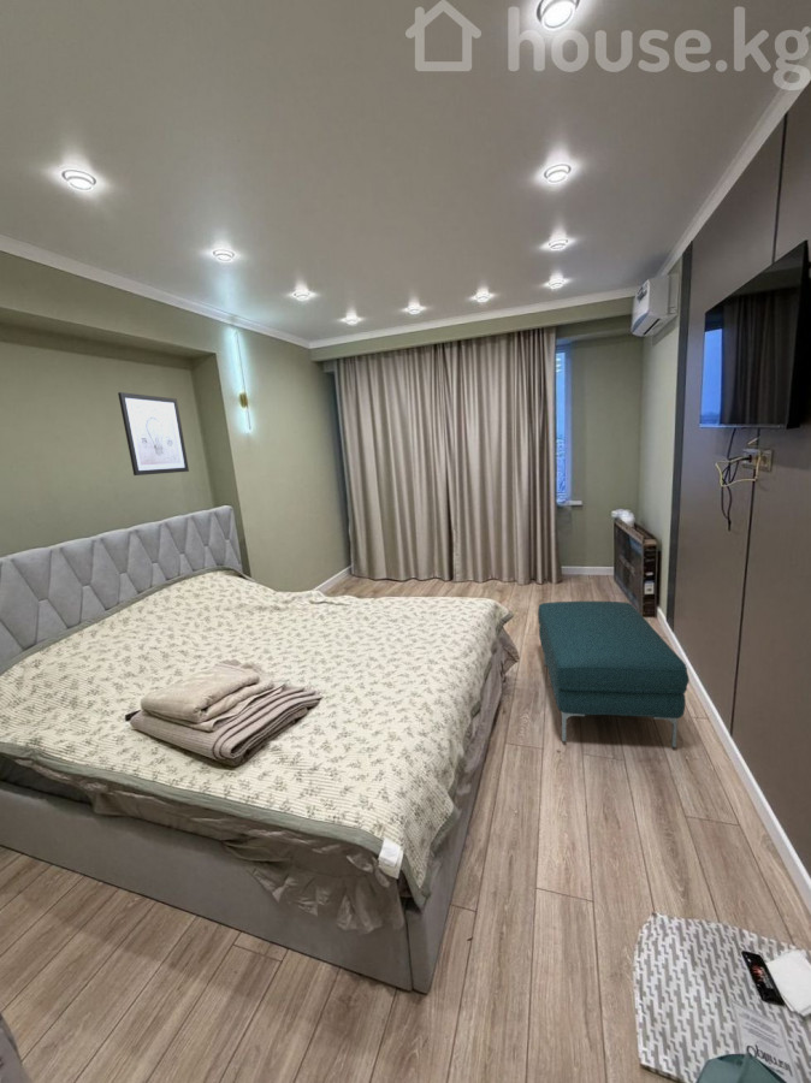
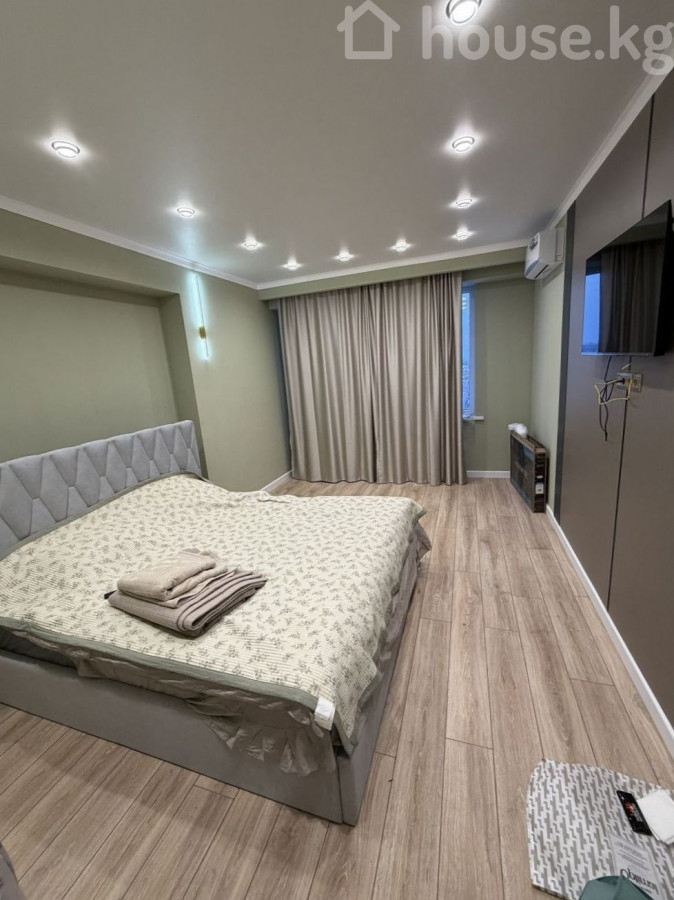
- ottoman (598, 658)
- wall art (155, 434)
